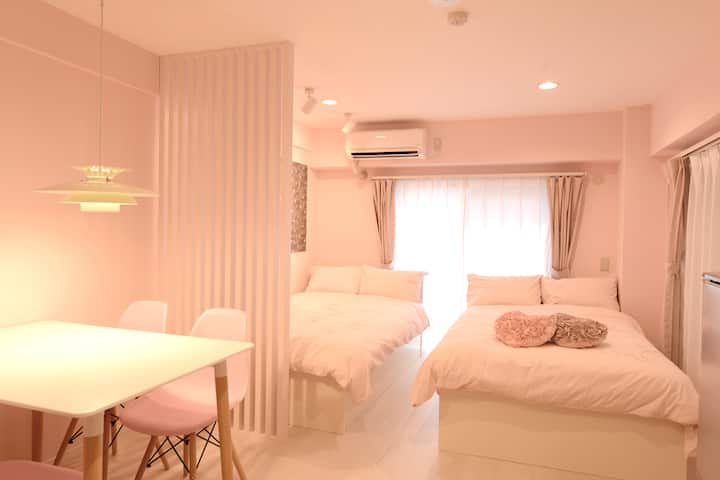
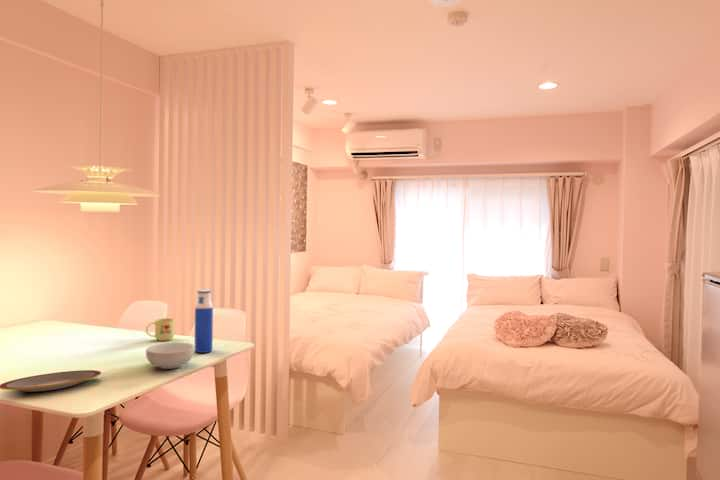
+ plate (52, 382)
+ mug (160, 330)
+ water bottle (203, 320)
+ cereal bowl (170, 356)
